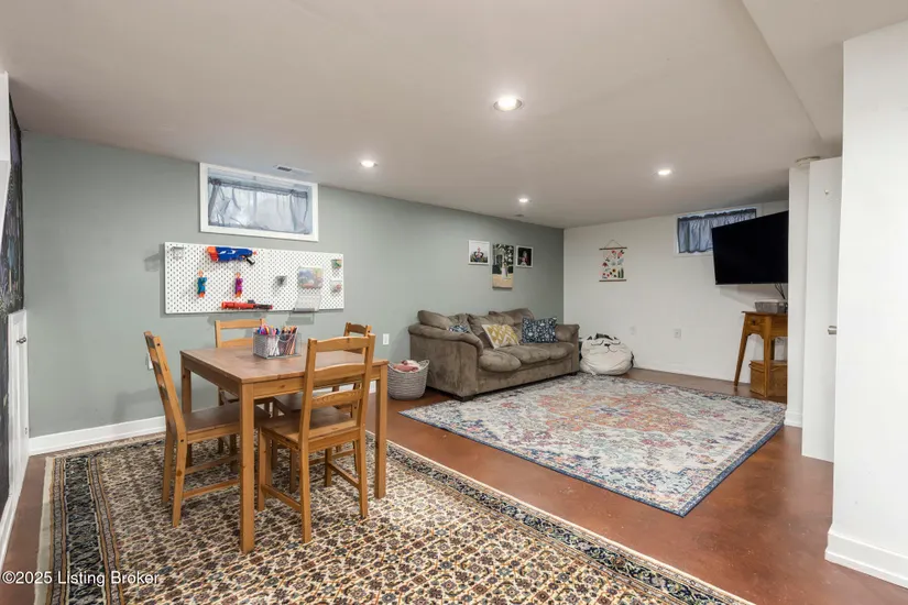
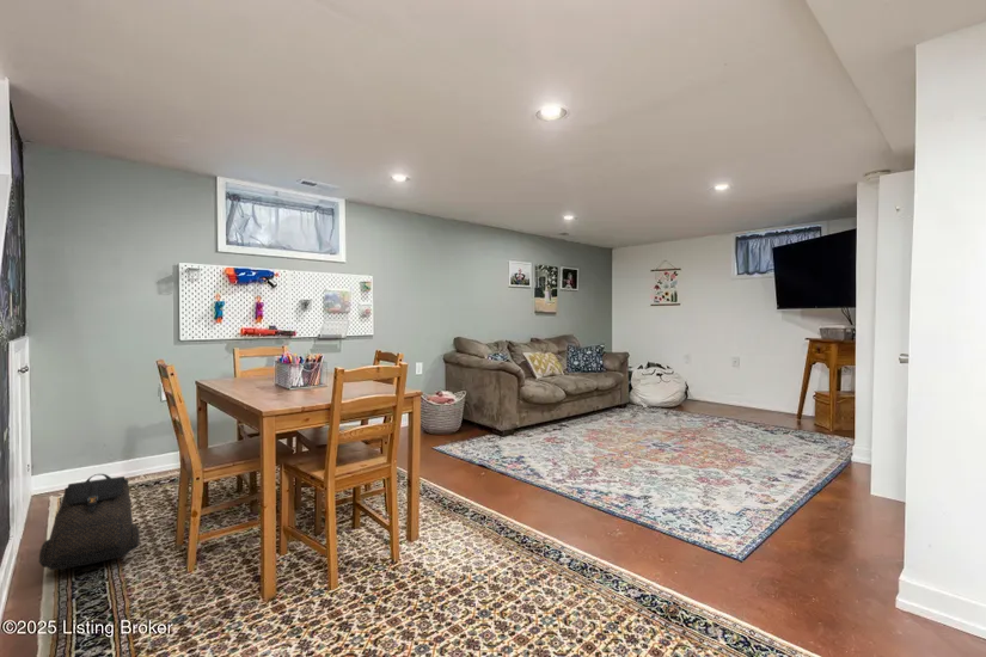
+ backpack (96, 516)
